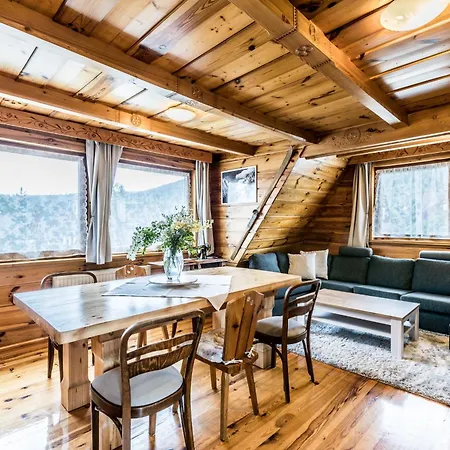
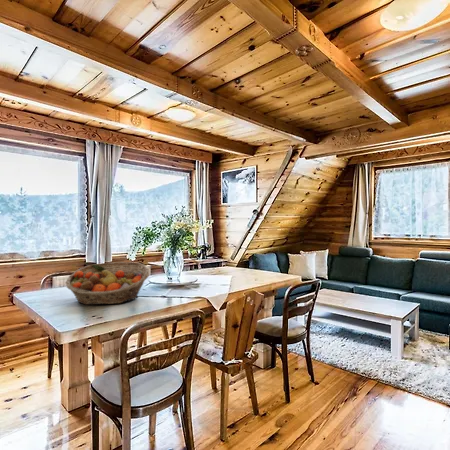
+ fruit basket (109, 282)
